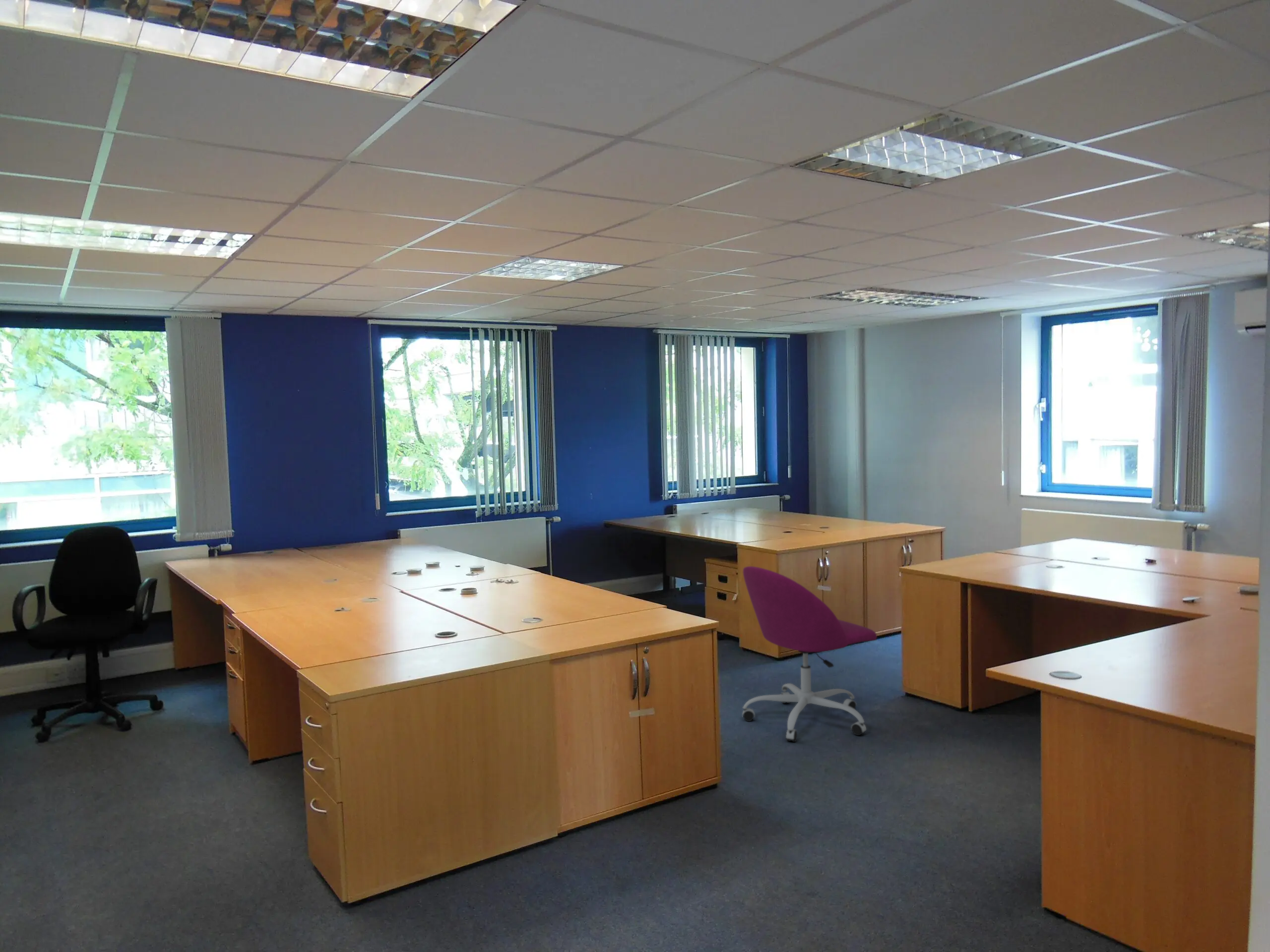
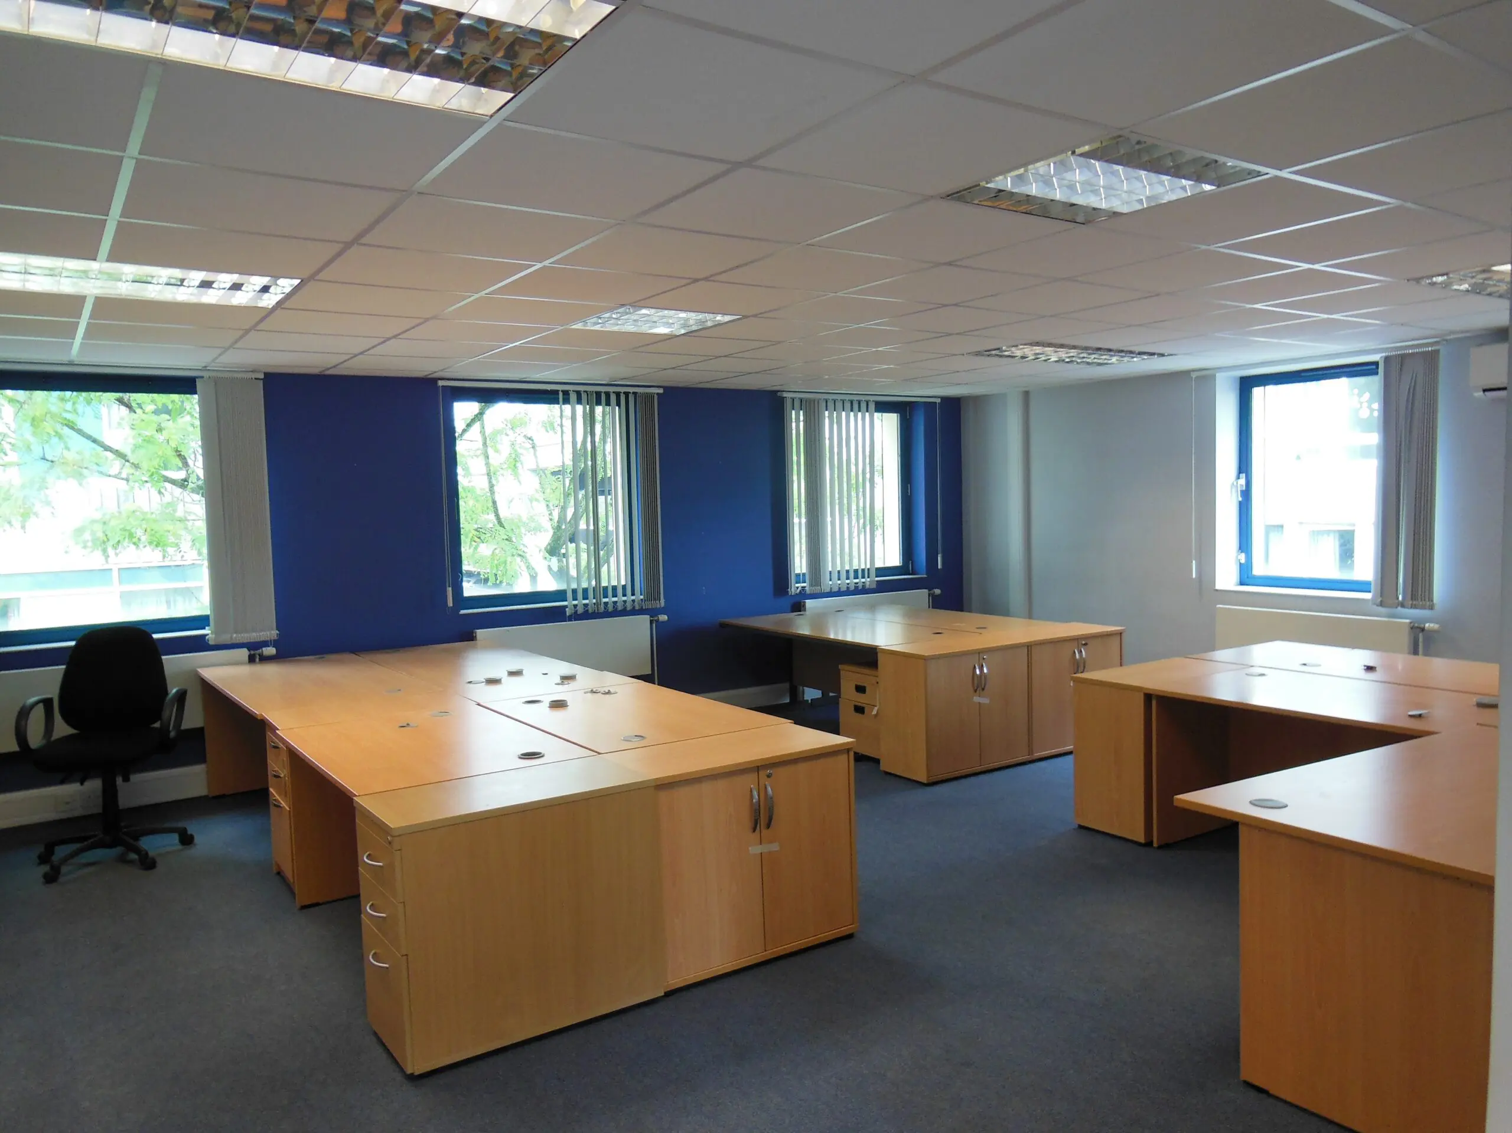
- office chair (808, 641)
